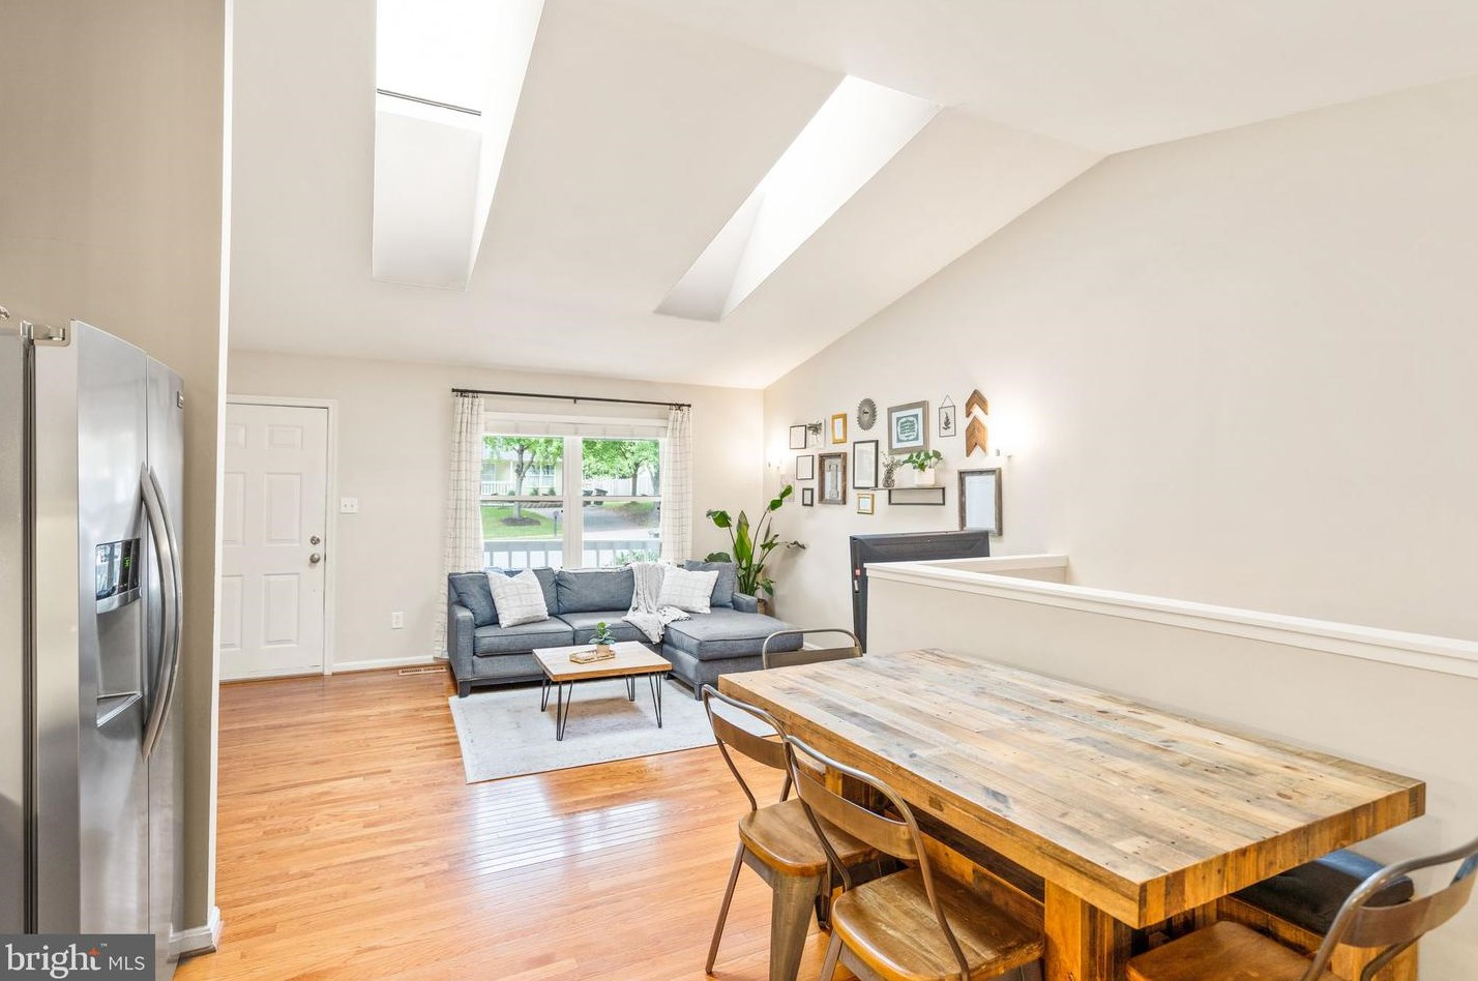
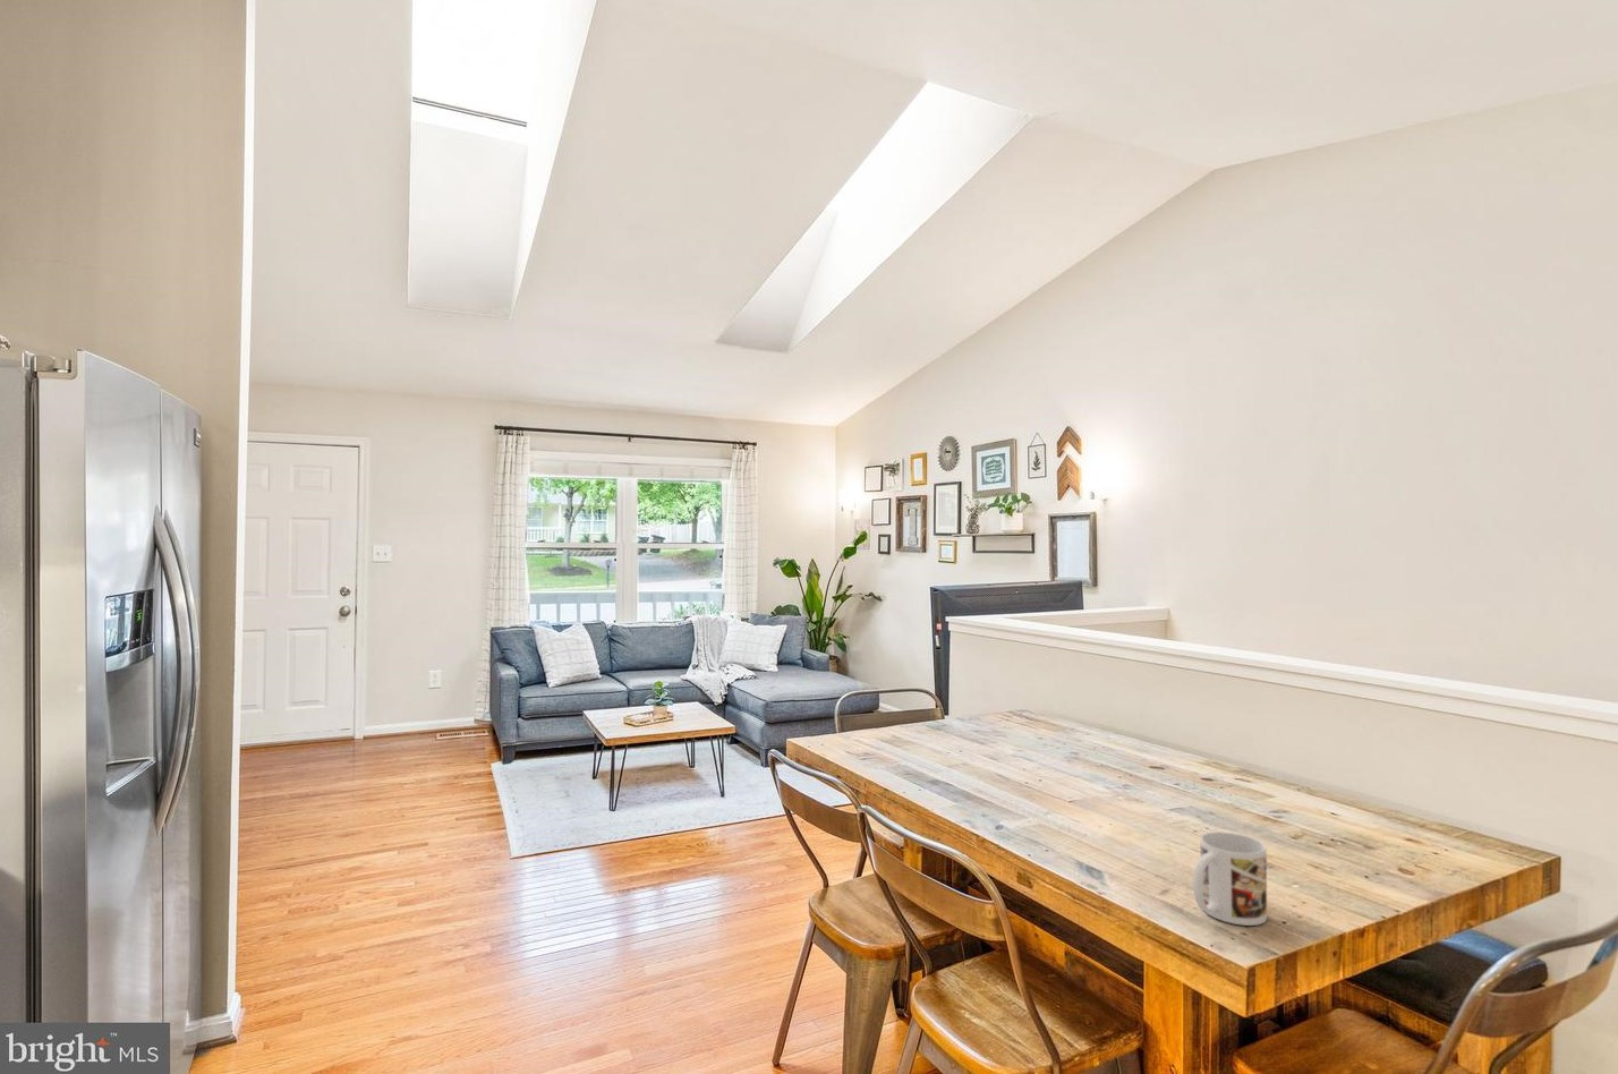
+ mug (1225, 879)
